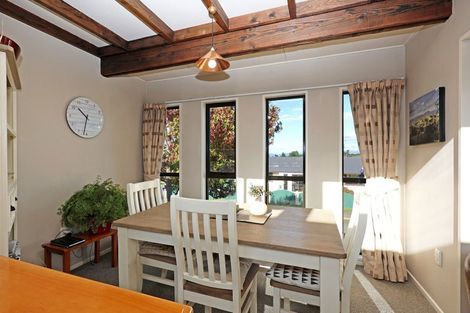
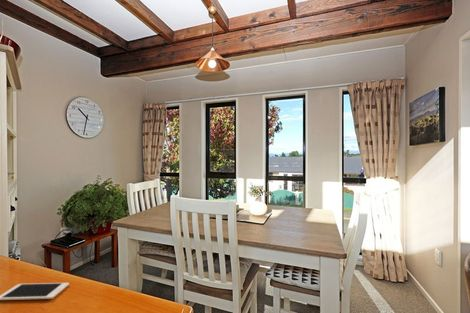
+ cell phone (34, 291)
